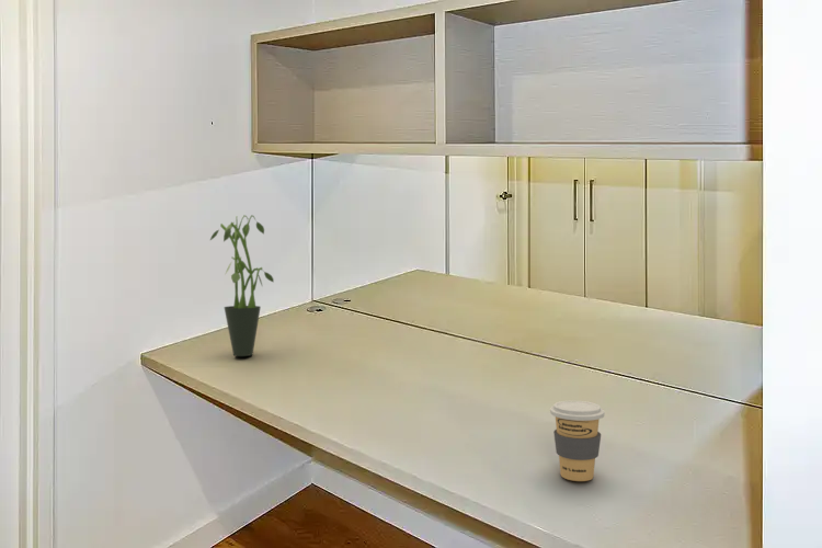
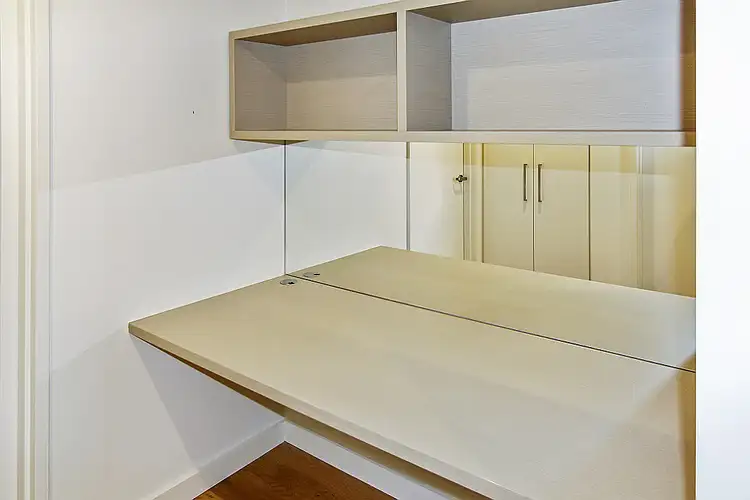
- potted plant (241, 284)
- coffee cup (576, 441)
